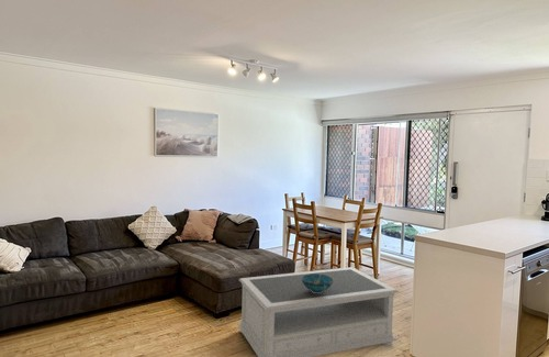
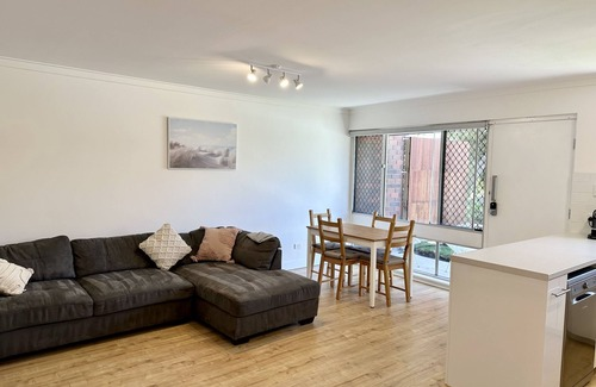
- coffee table (315, 310)
- decorative bowl (316, 285)
